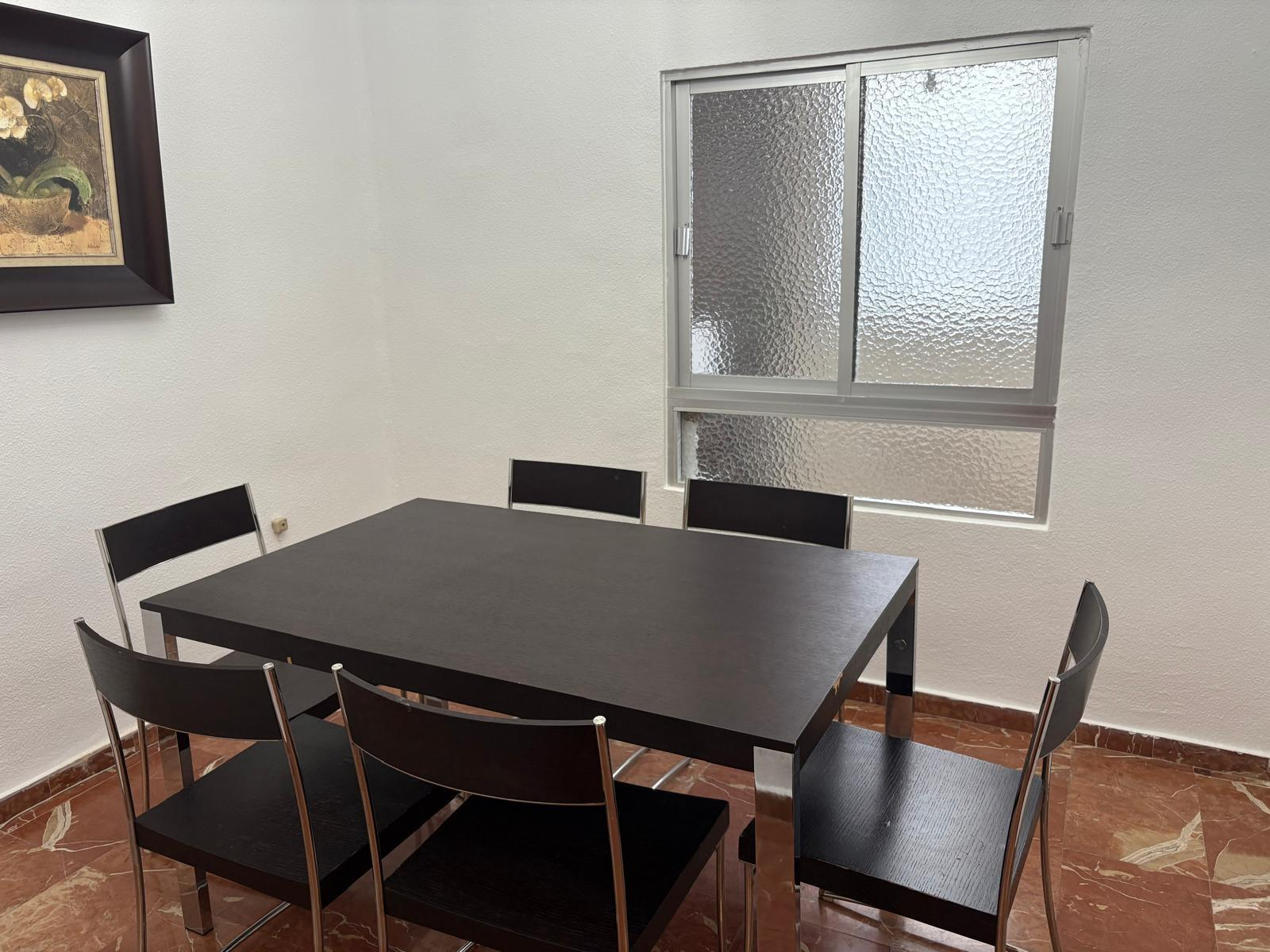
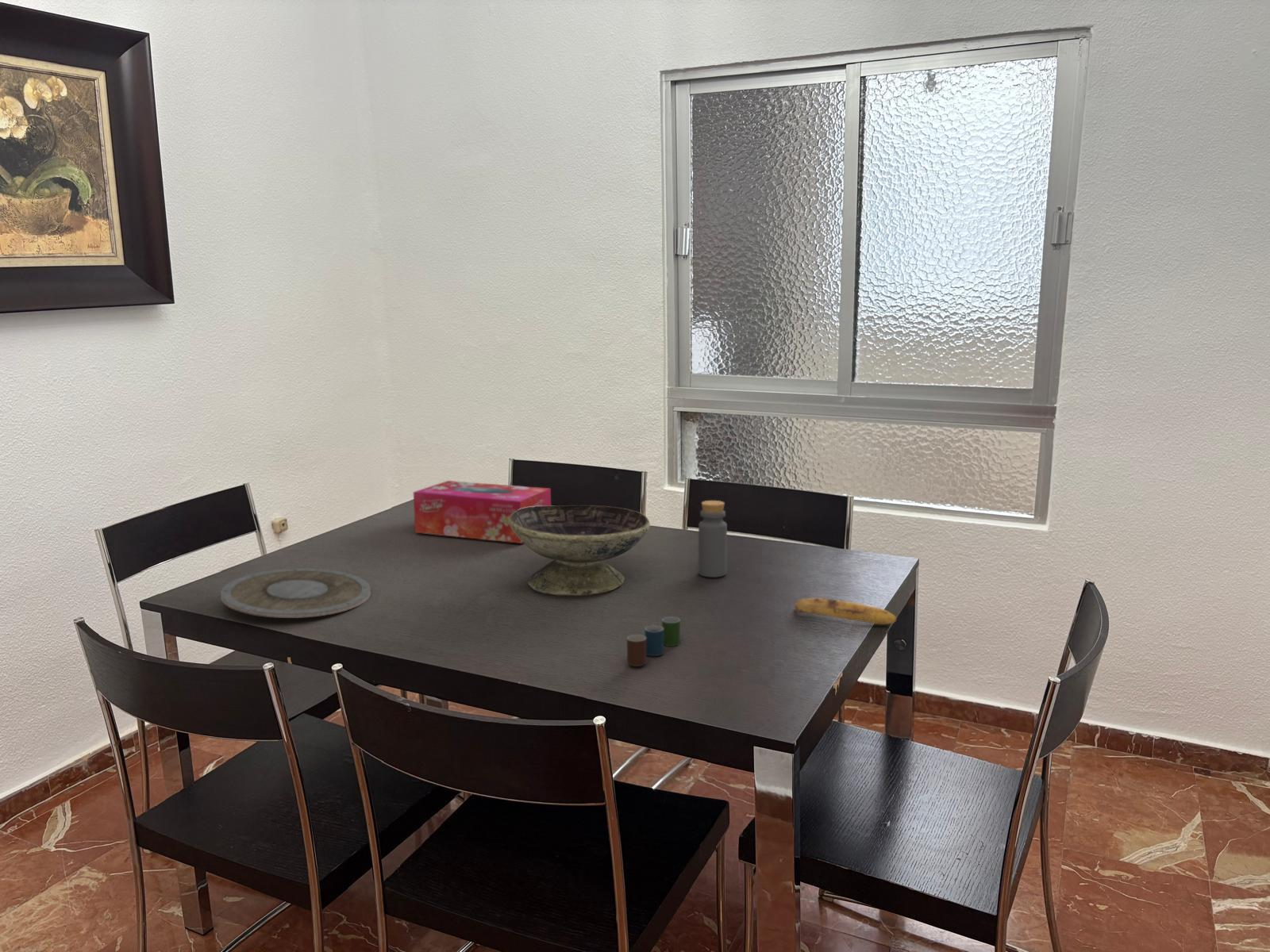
+ bottle (712, 538)
+ banana (842, 609)
+ tissue box (483, 510)
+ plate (297, 590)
+ cup (656, 631)
+ decorative bowl (579, 547)
